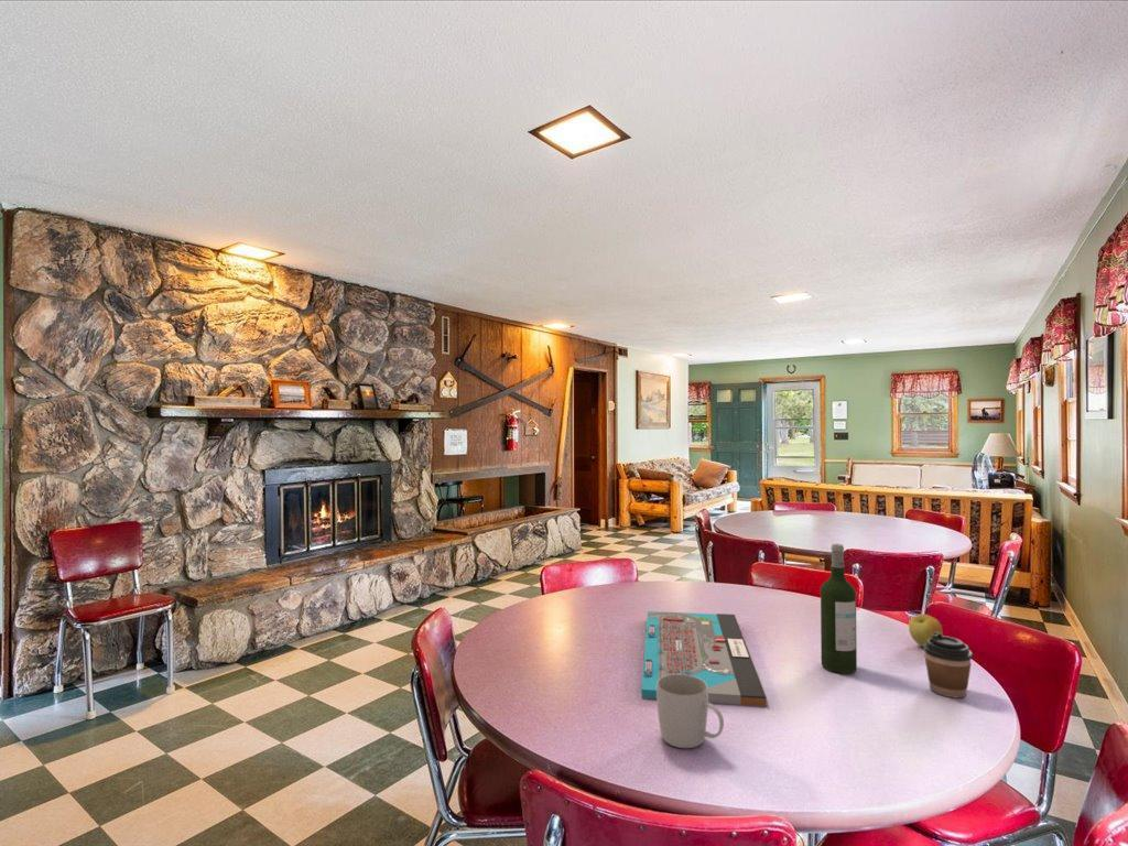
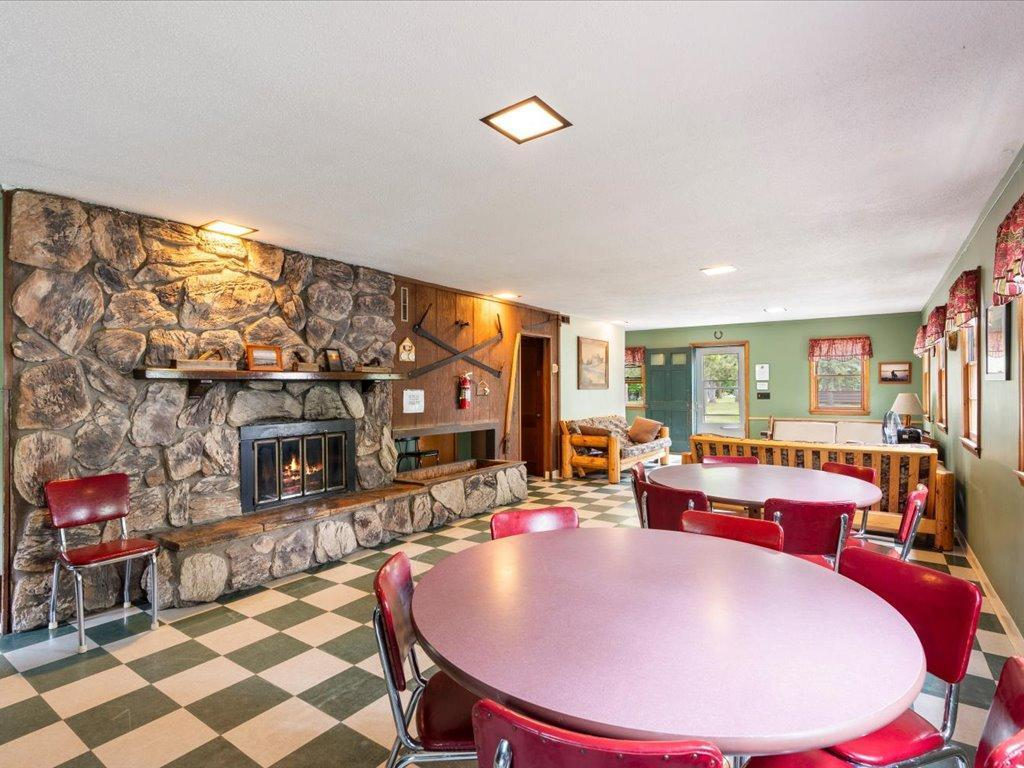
- board game (695, 647)
- mug (691, 714)
- coffee cup (947, 663)
- wine bottle (837, 606)
- apple (925, 630)
